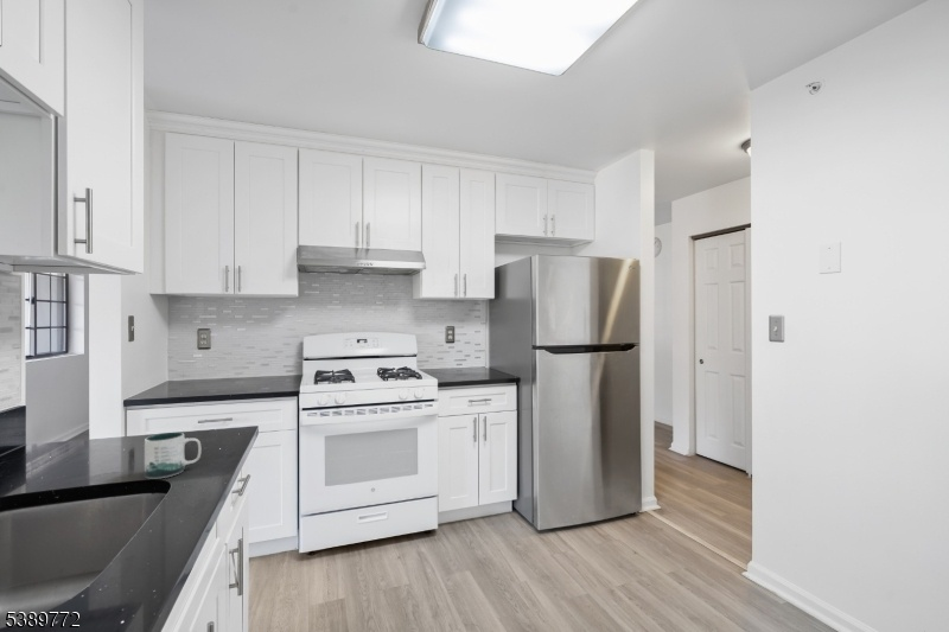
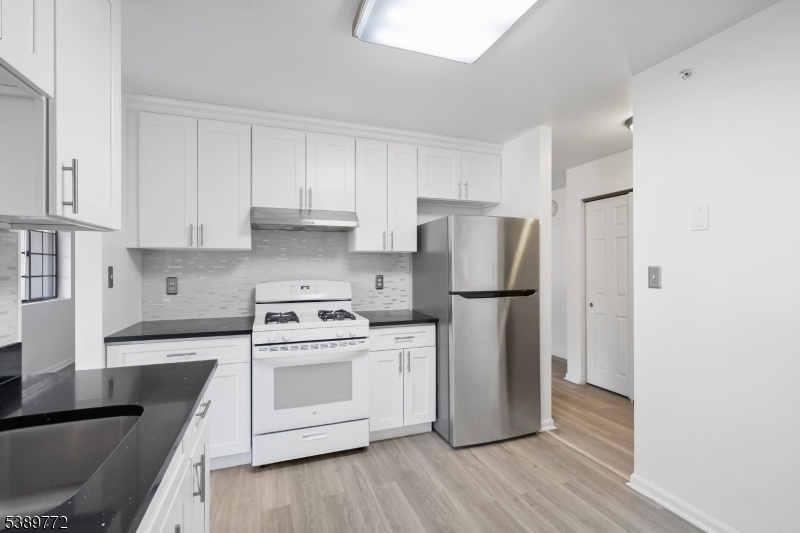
- mug (173, 453)
